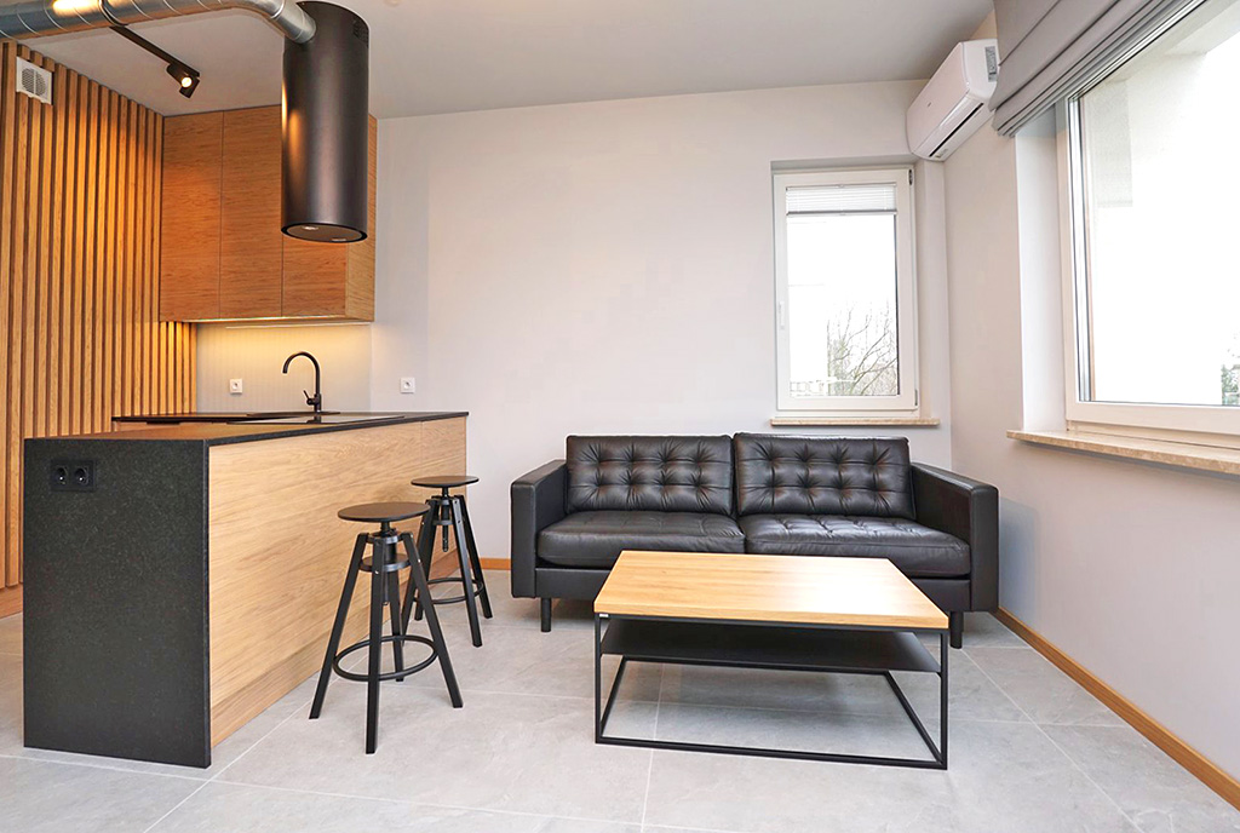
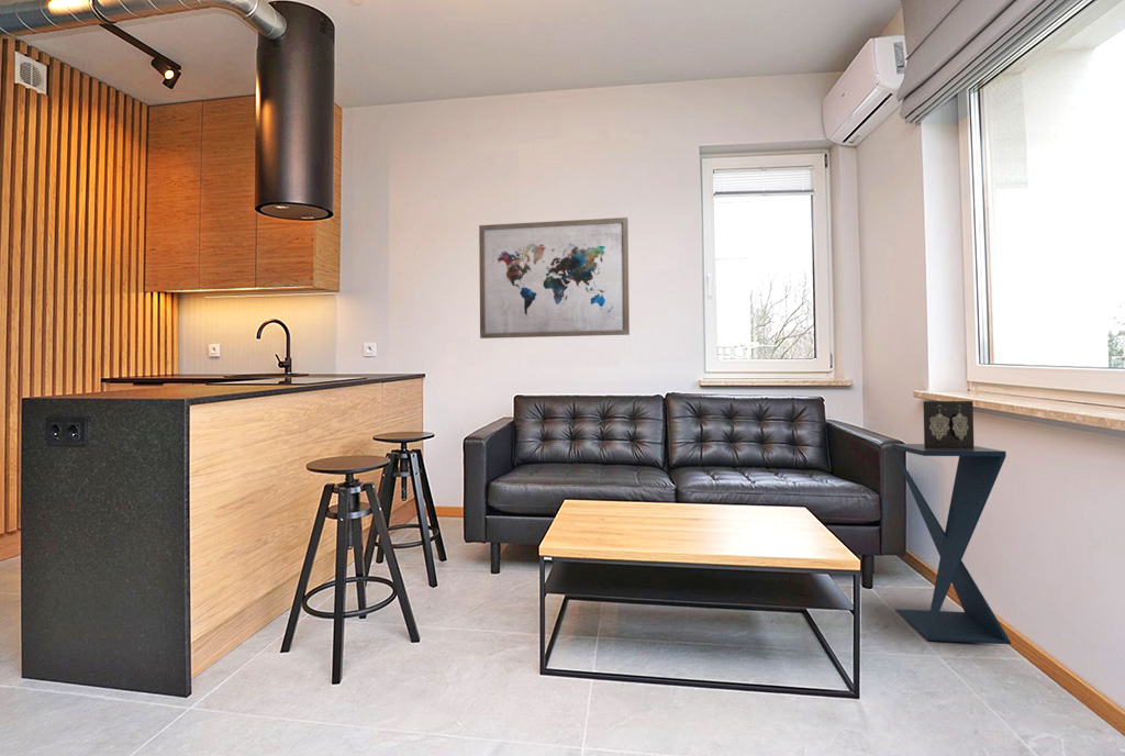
+ pedestal table (948, 513)
+ wall art (553, 278)
